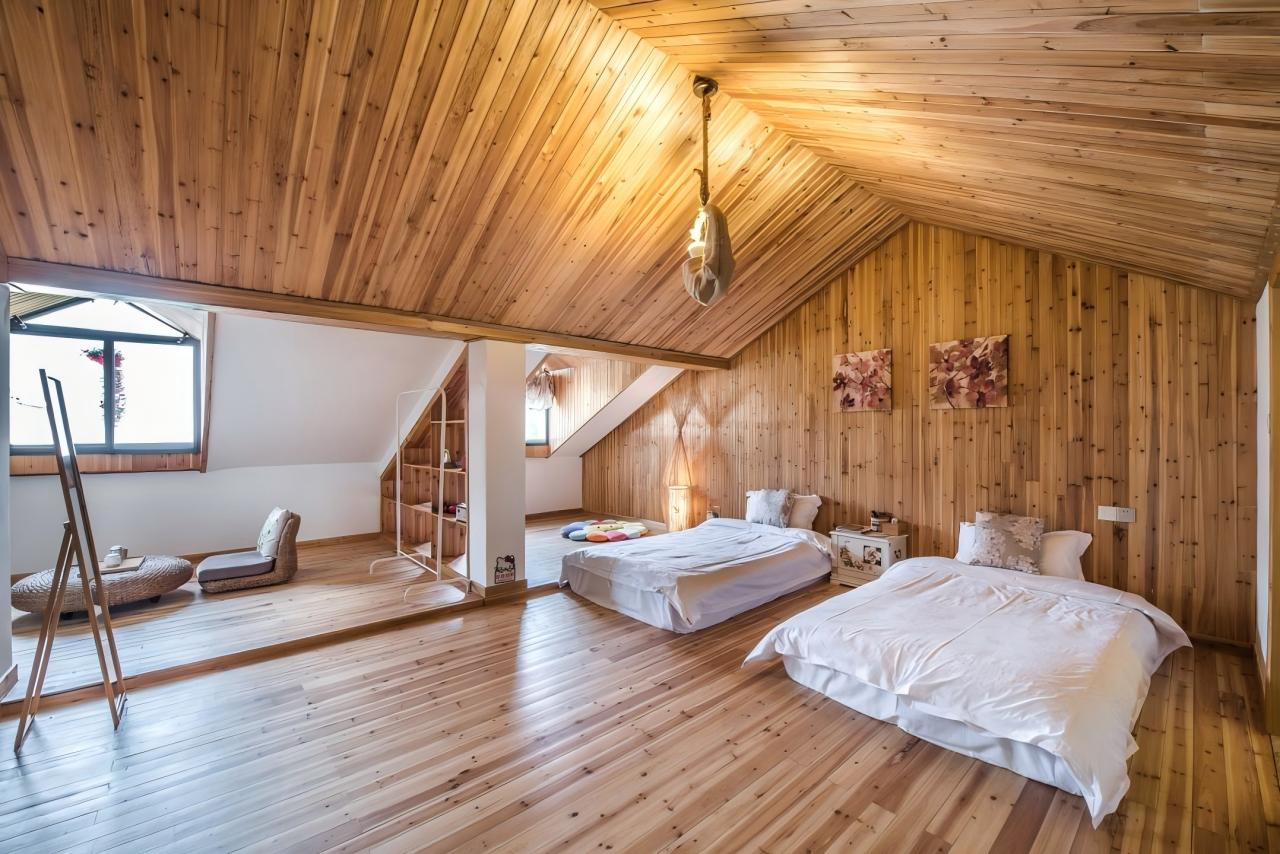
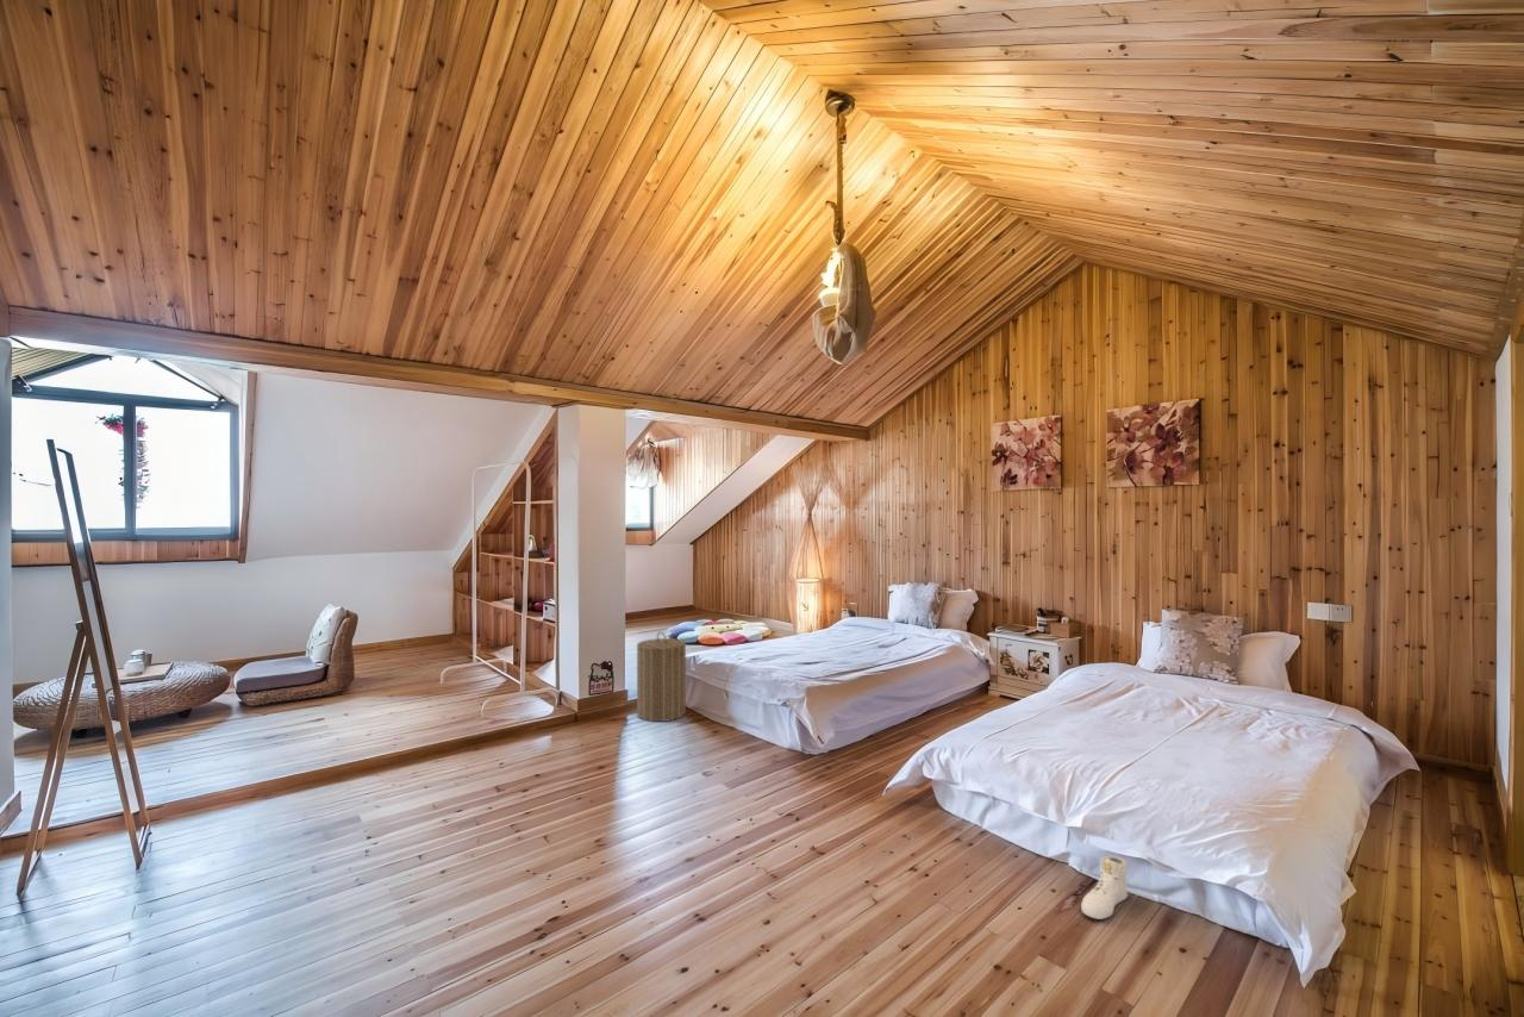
+ sneaker (1103, 882)
+ laundry hamper (661, 673)
